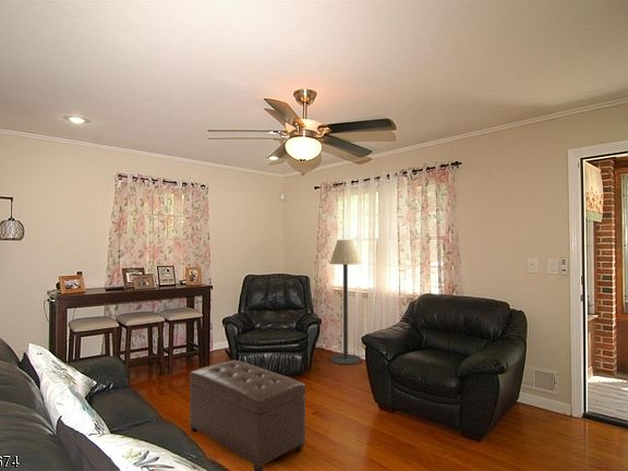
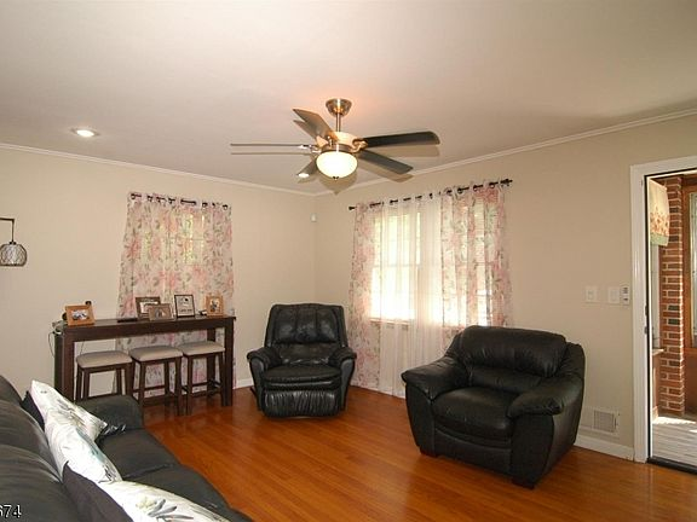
- ottoman (244, 407)
- floor lamp (345, 300)
